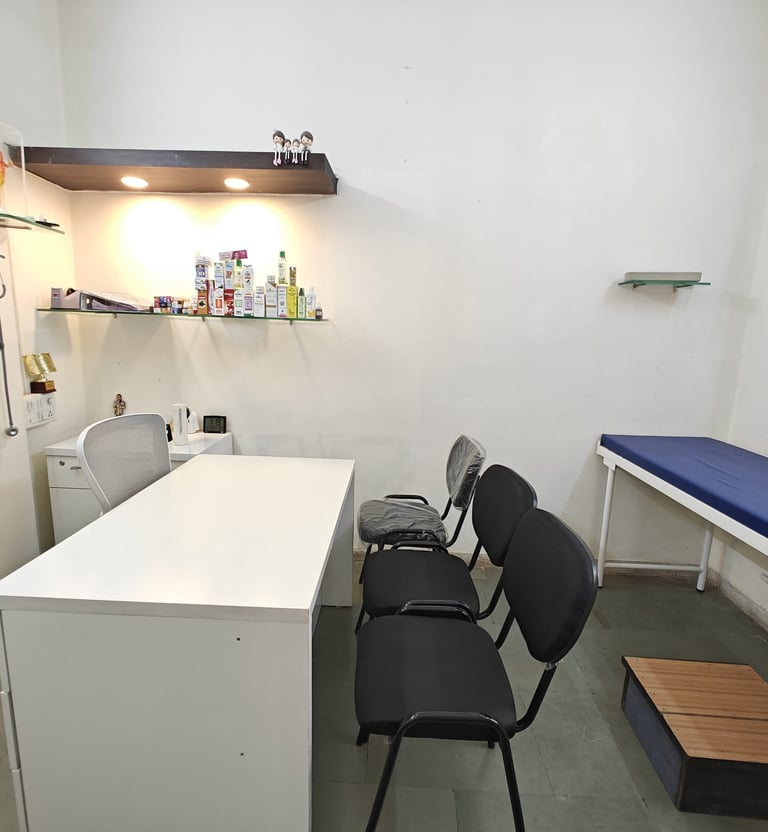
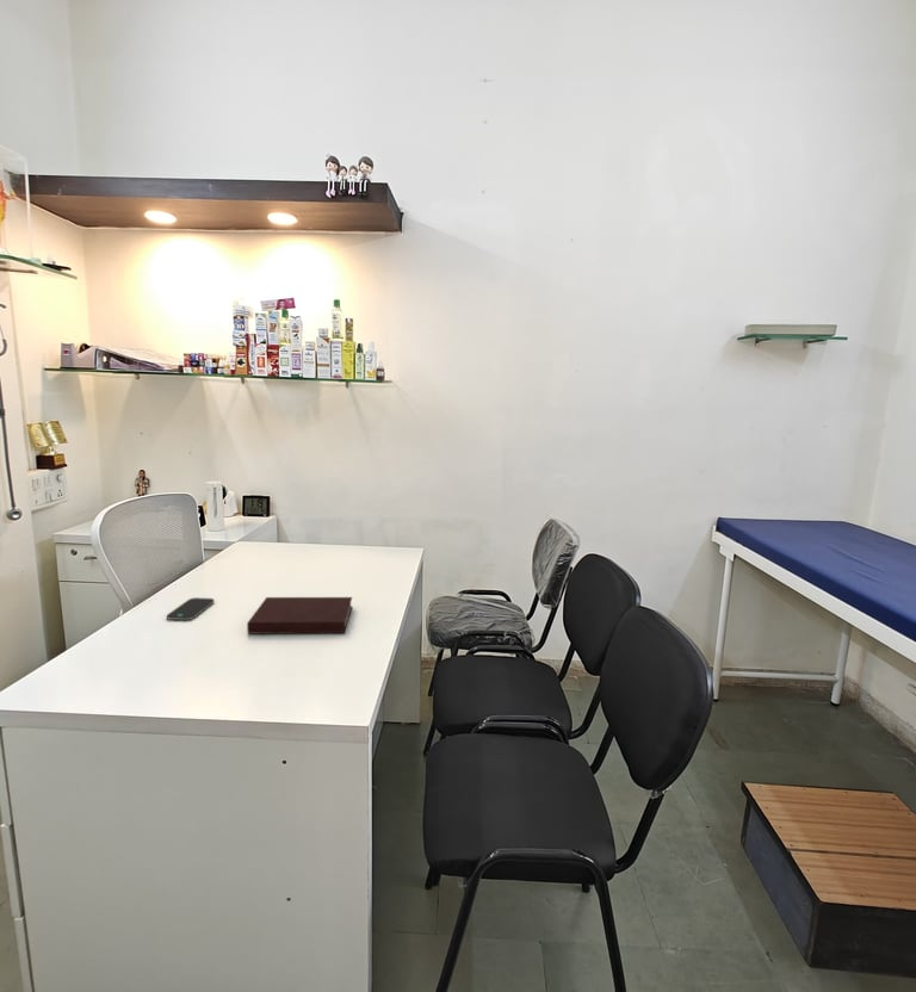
+ notebook (303, 614)
+ smartphone (191, 608)
